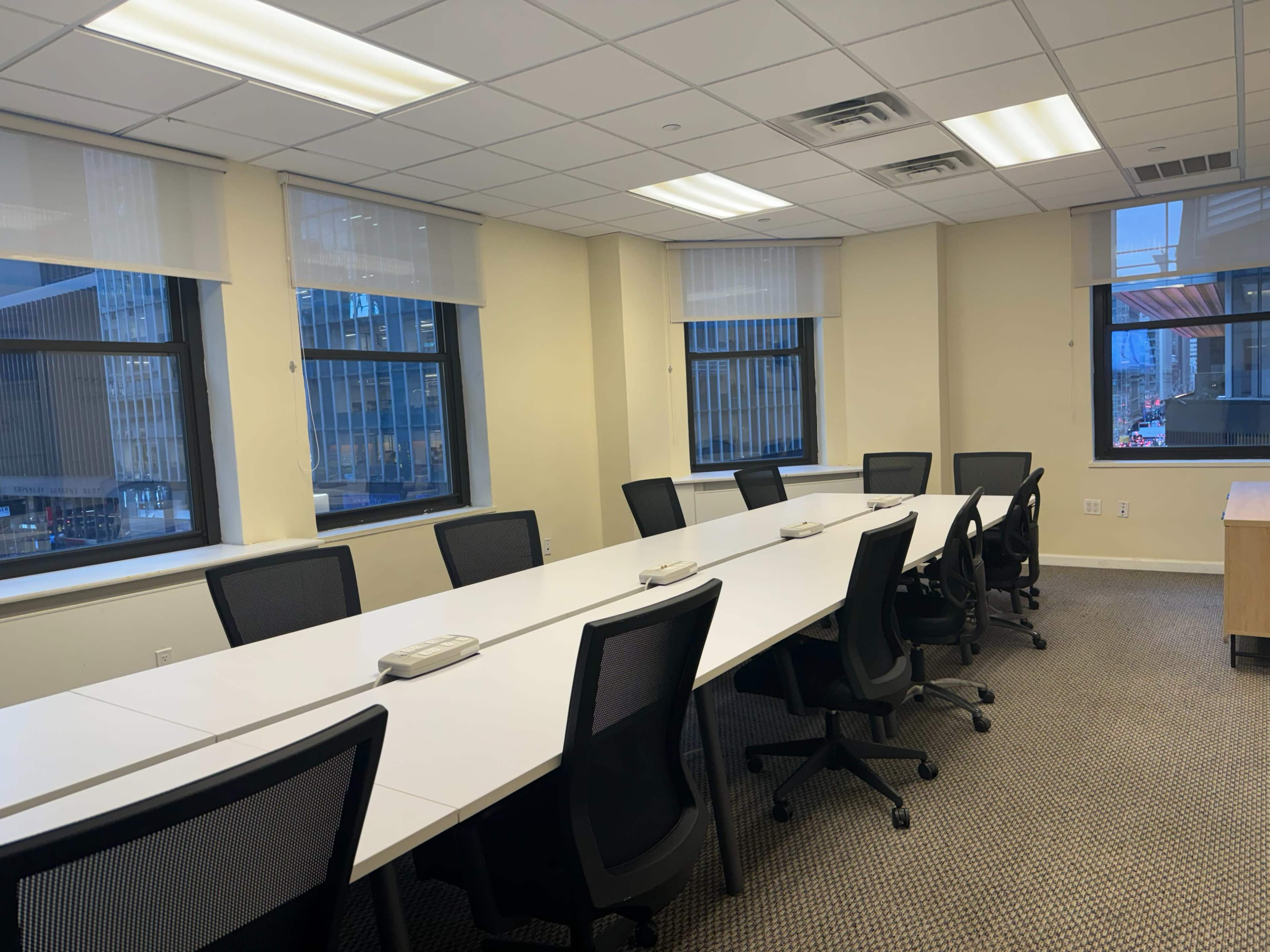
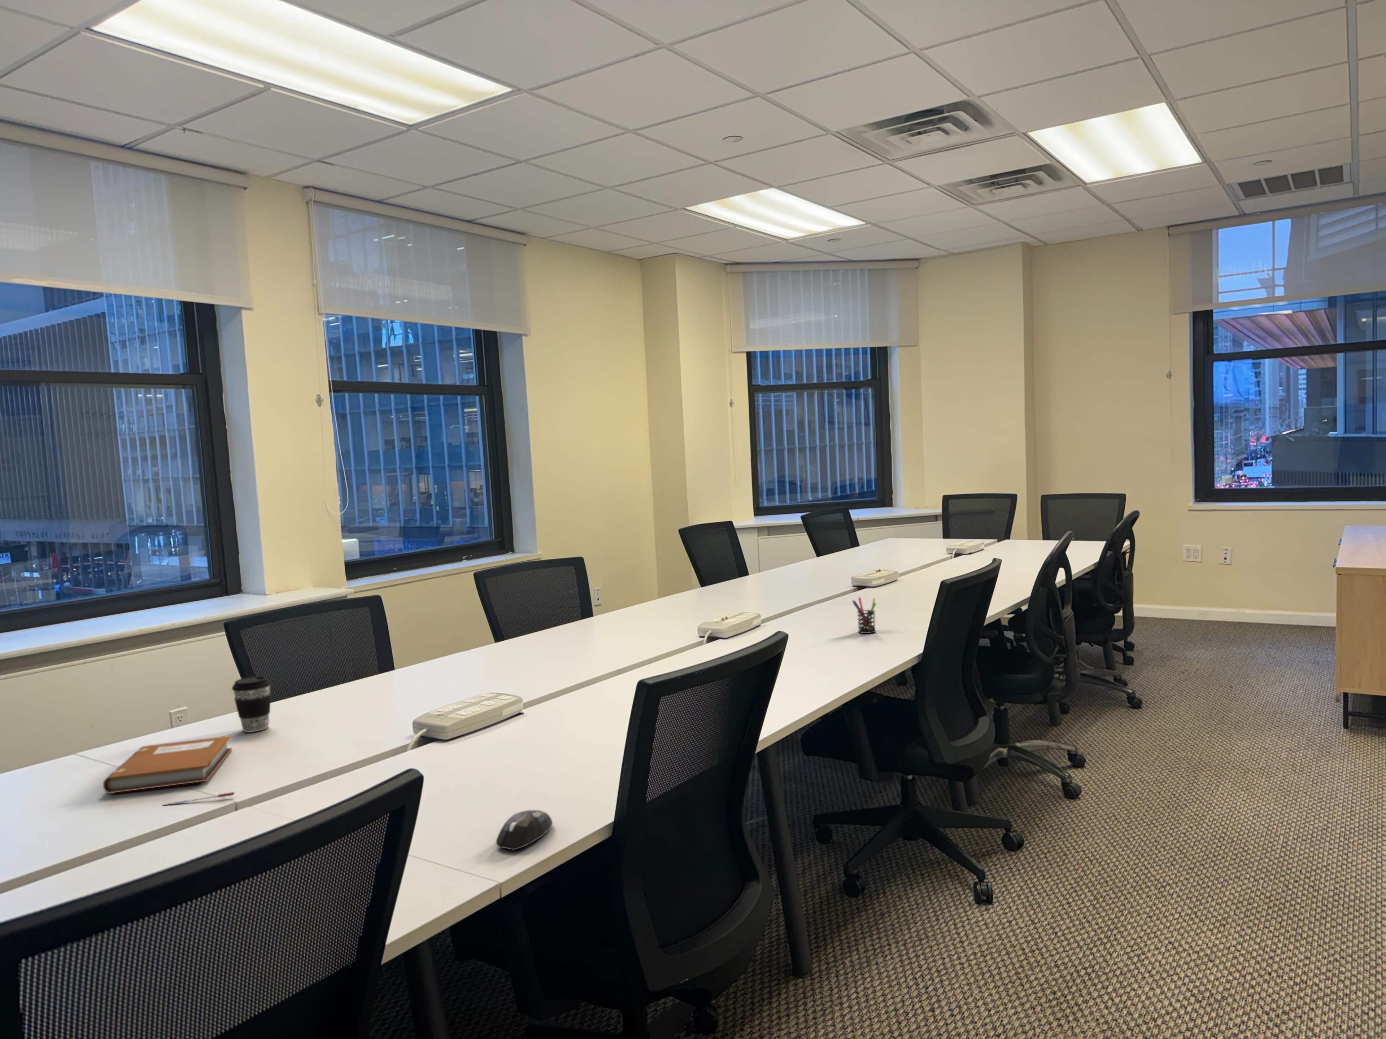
+ mouse (526, 824)
+ pen holder (867, 614)
+ coffee cup (253, 704)
+ notebook (171, 762)
+ pen (199, 799)
